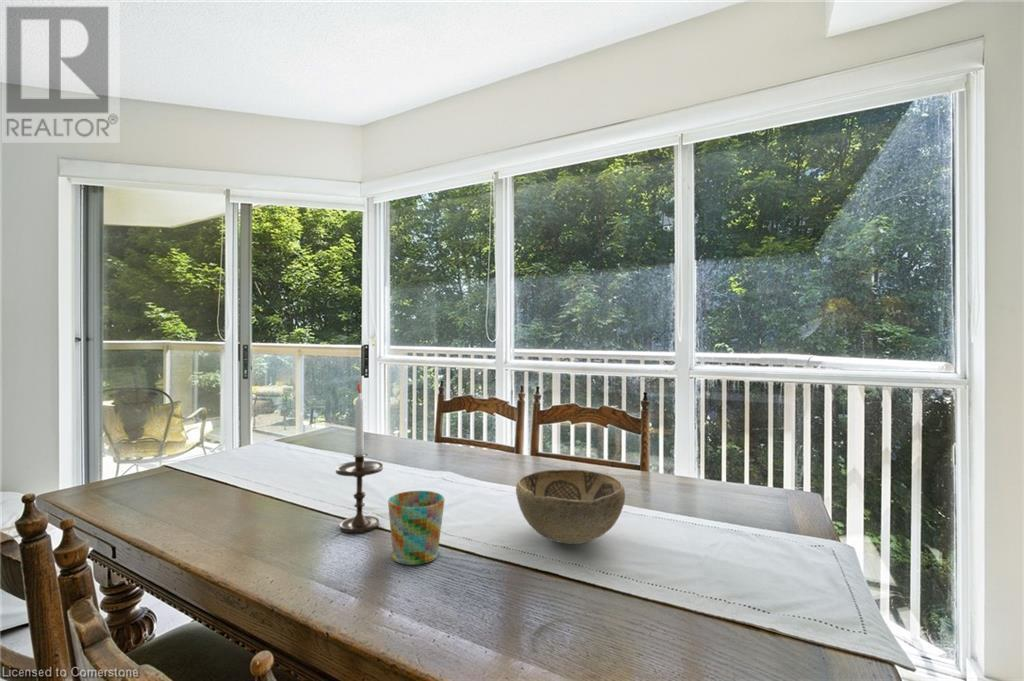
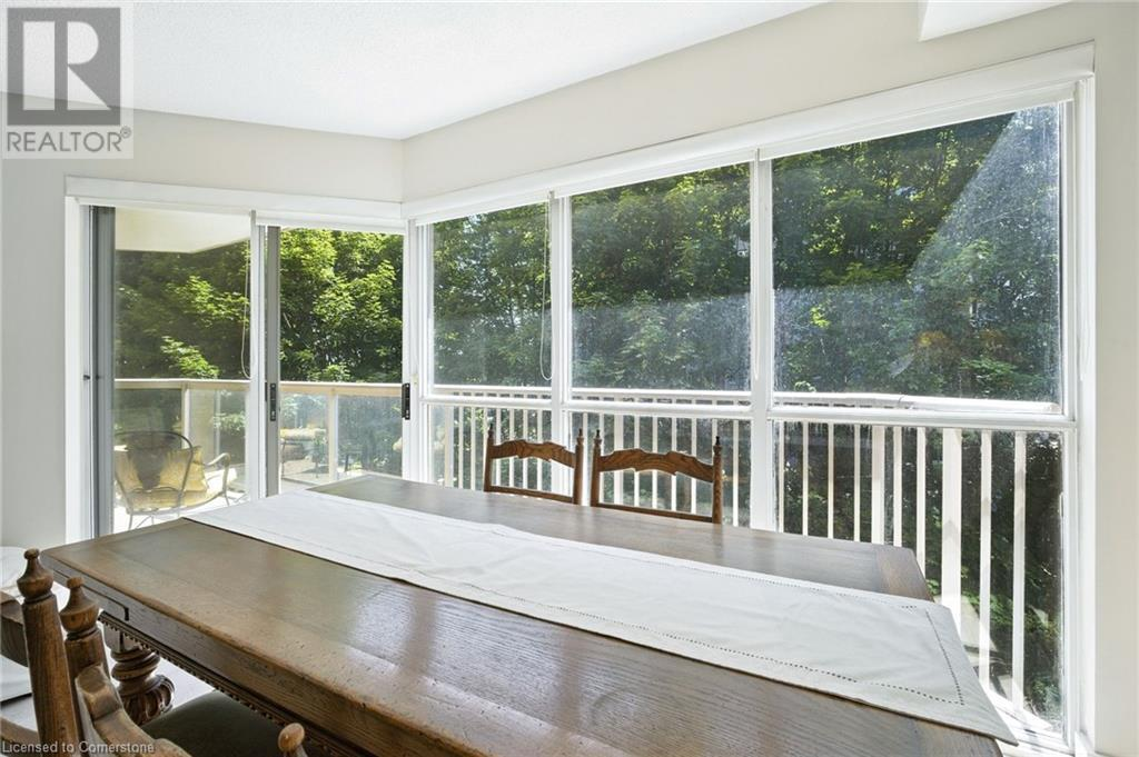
- mug (420, 524)
- decorative bowl (569, 509)
- candlestick (359, 453)
